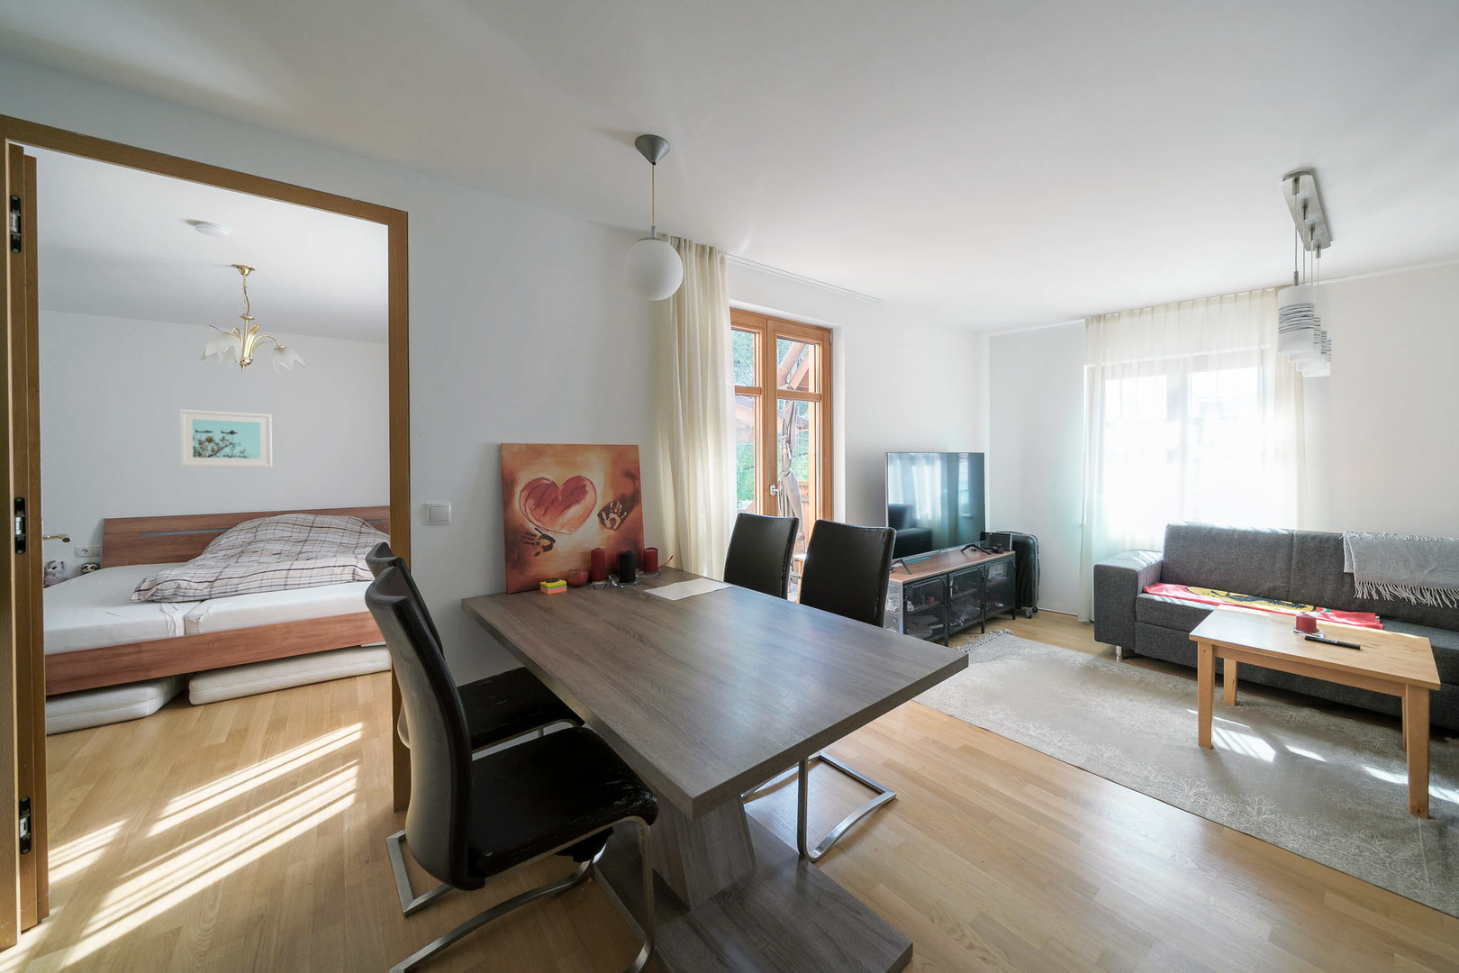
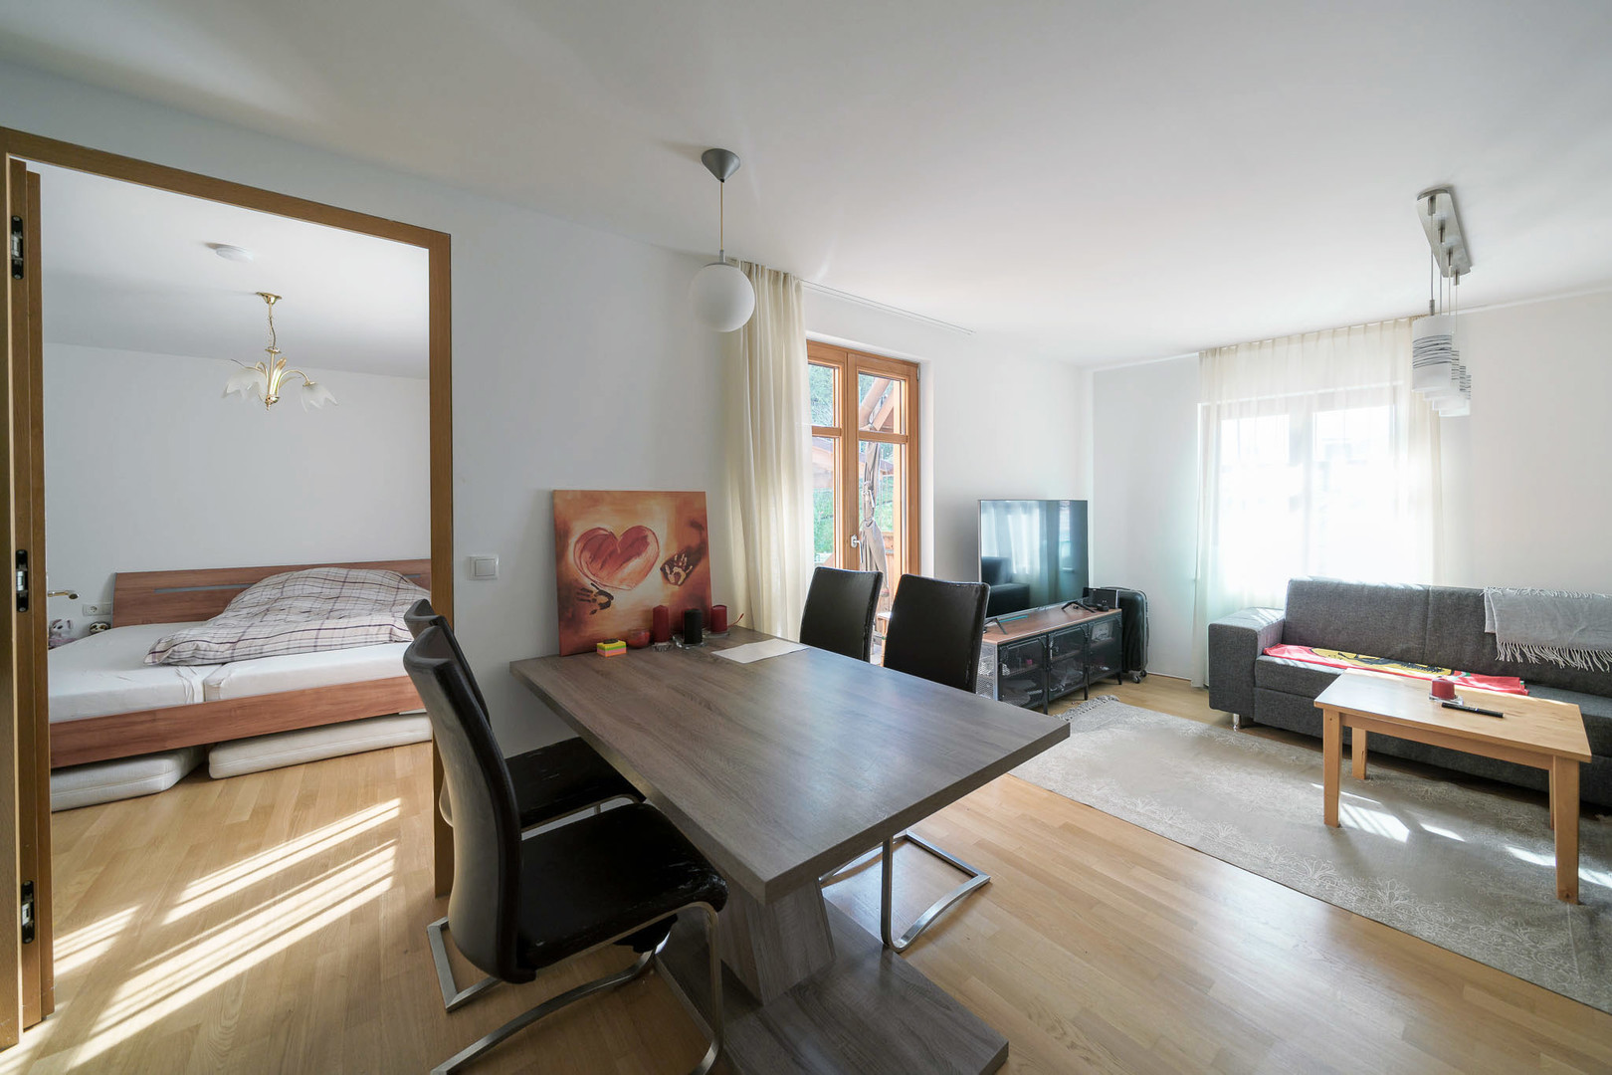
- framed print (227, 439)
